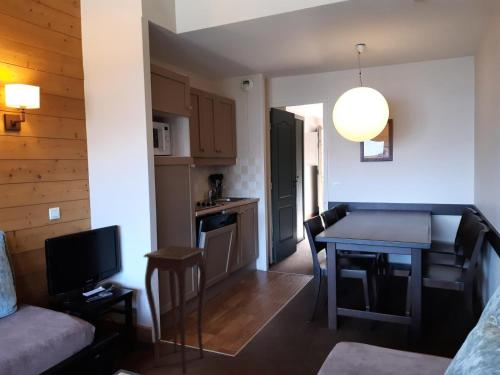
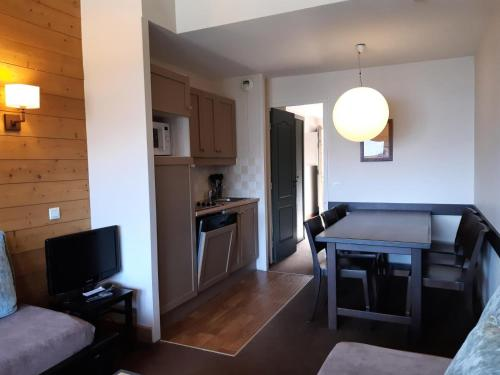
- side table (176, 307)
